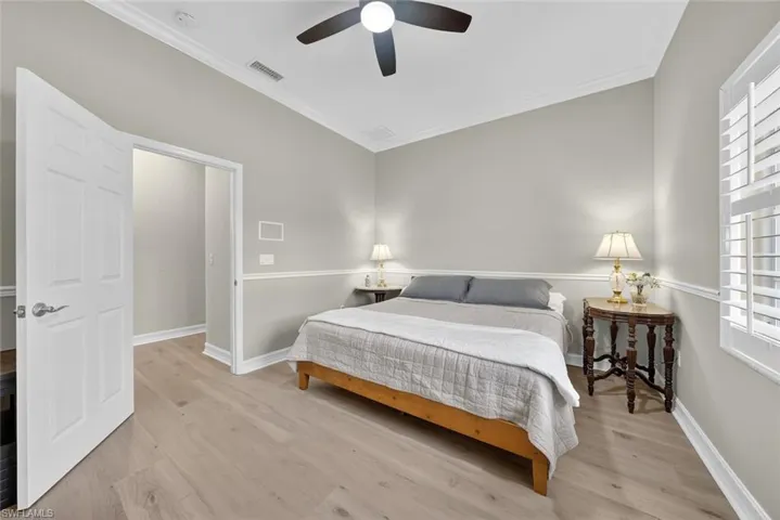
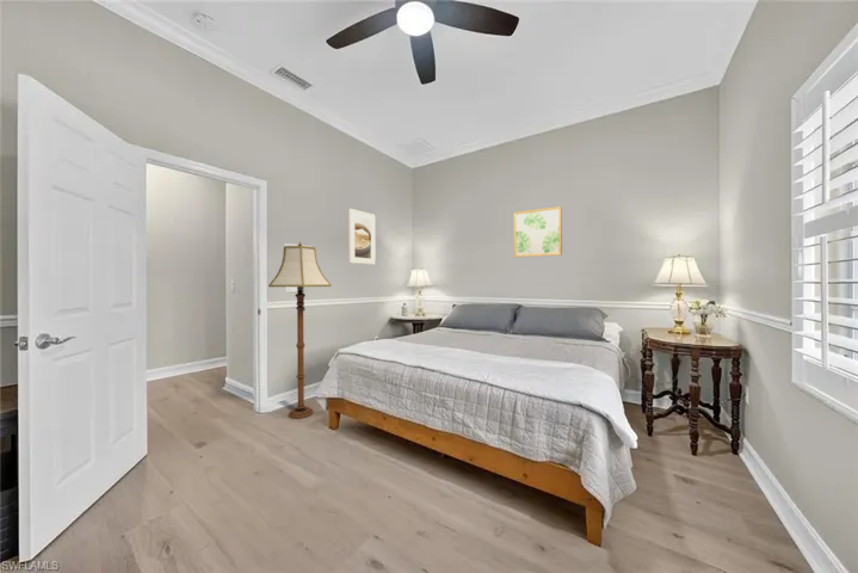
+ floor lamp (300, 327)
+ wall art (537, 233)
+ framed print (362, 238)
